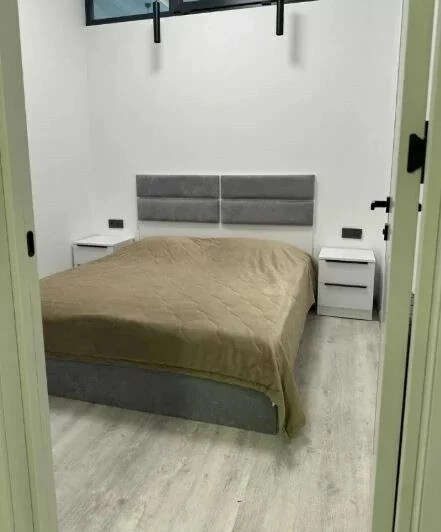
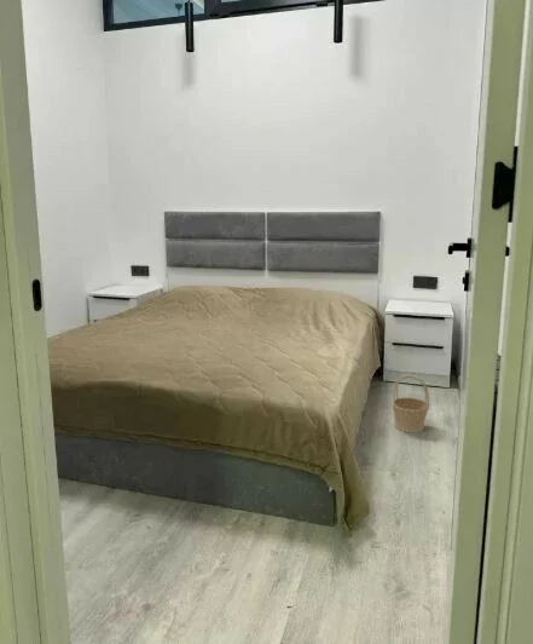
+ basket (410, 401)
